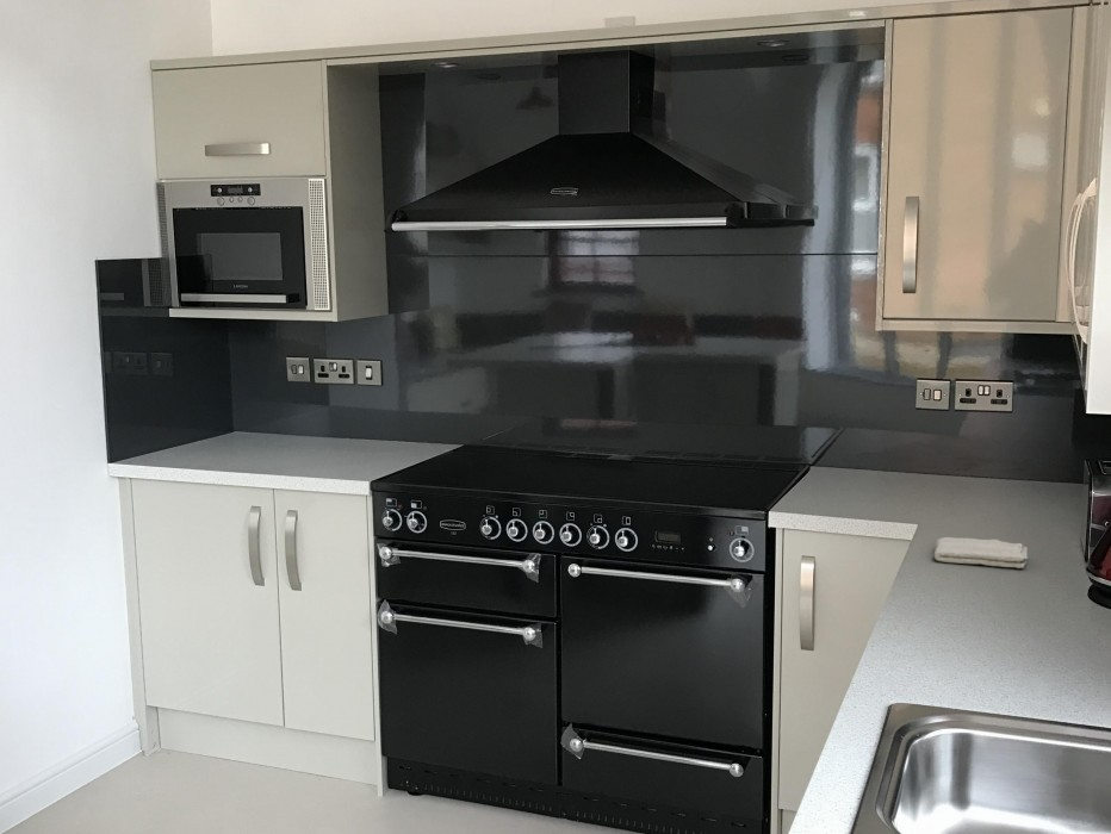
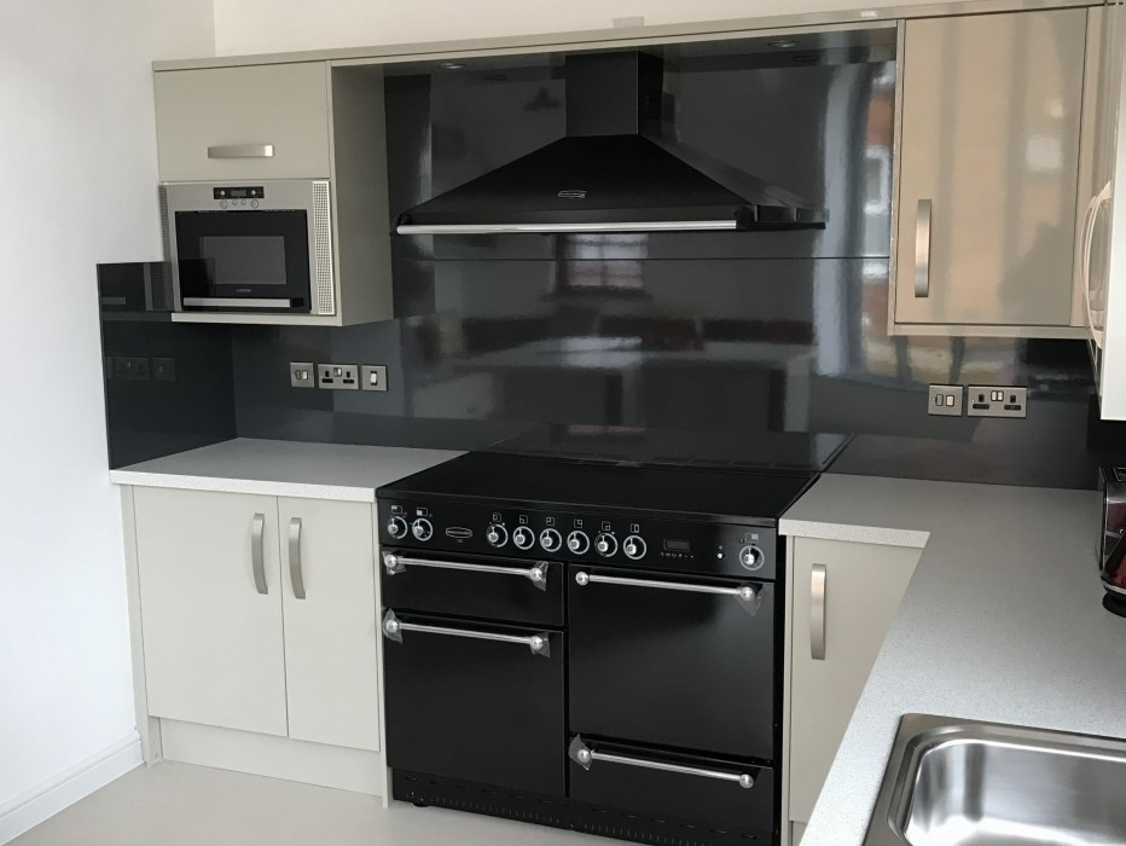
- washcloth (980, 552)
